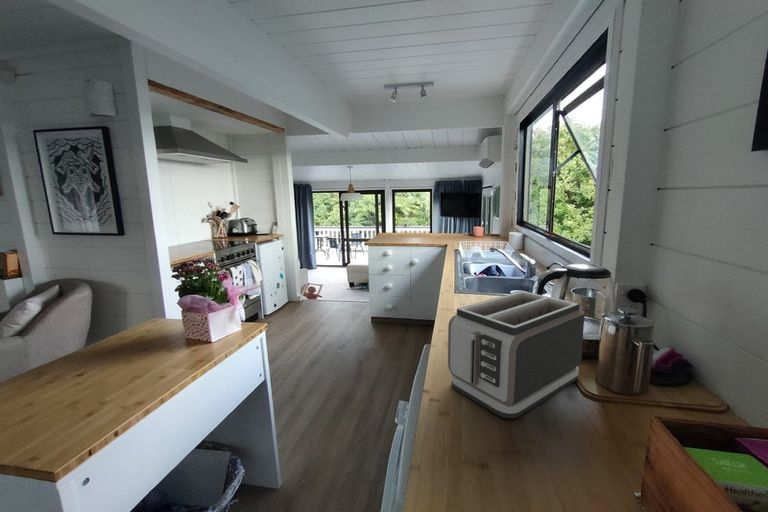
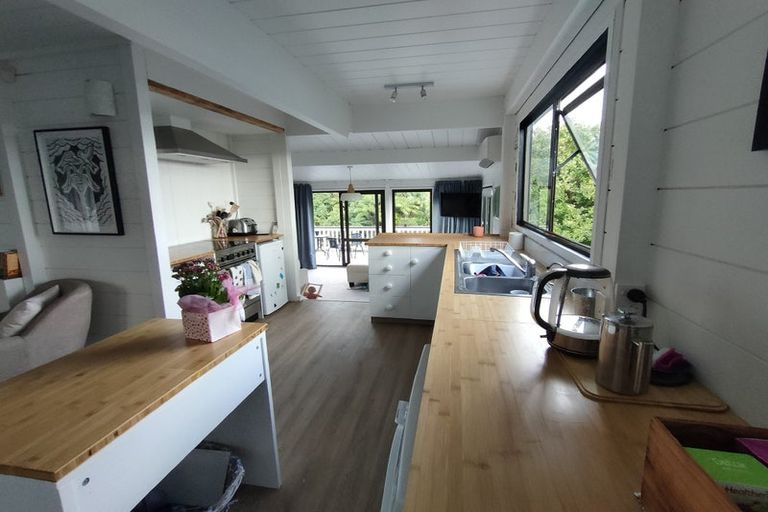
- toaster (514, 345)
